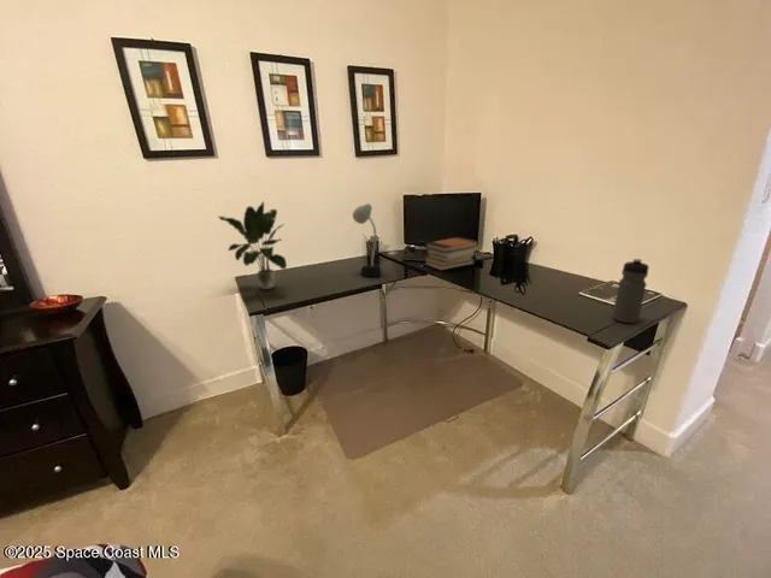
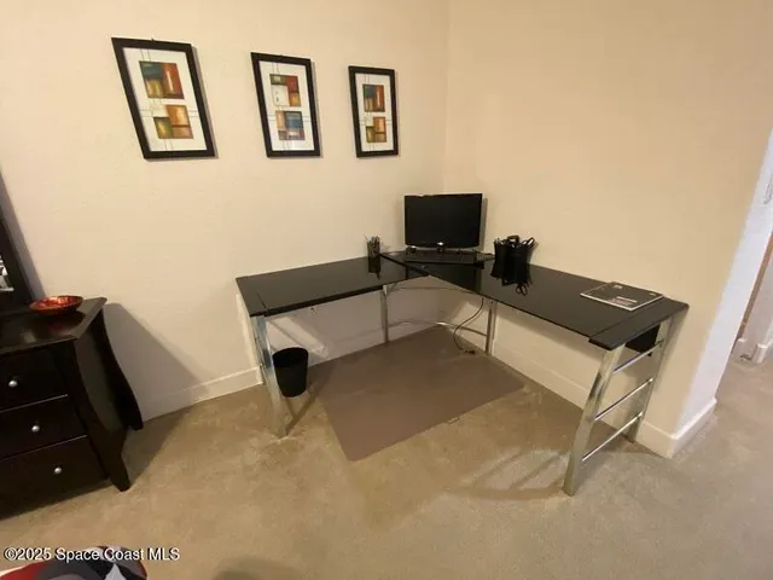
- potted plant (255, 246)
- water bottle (630, 289)
- book stack (451, 253)
- desk lamp (373, 240)
